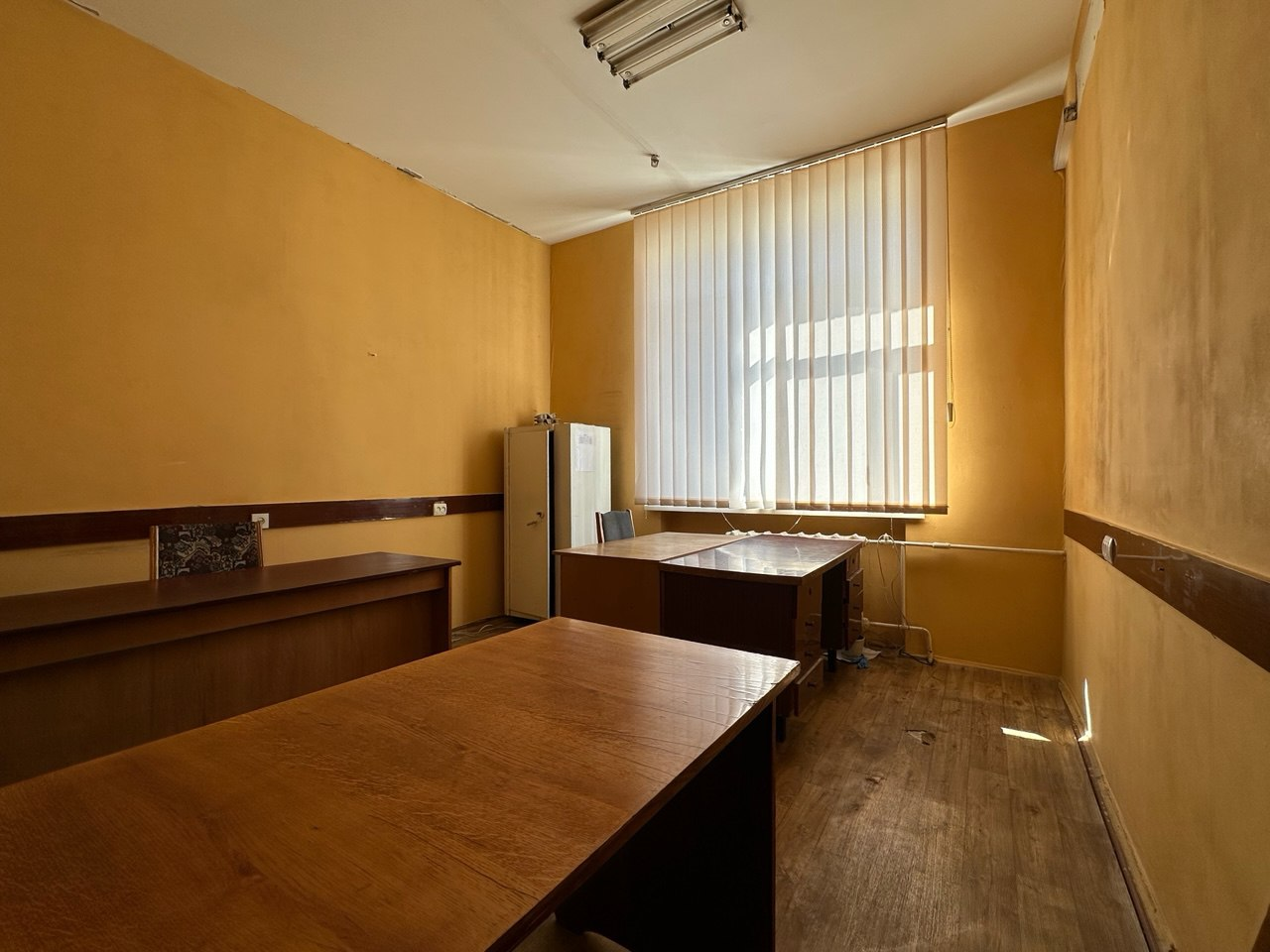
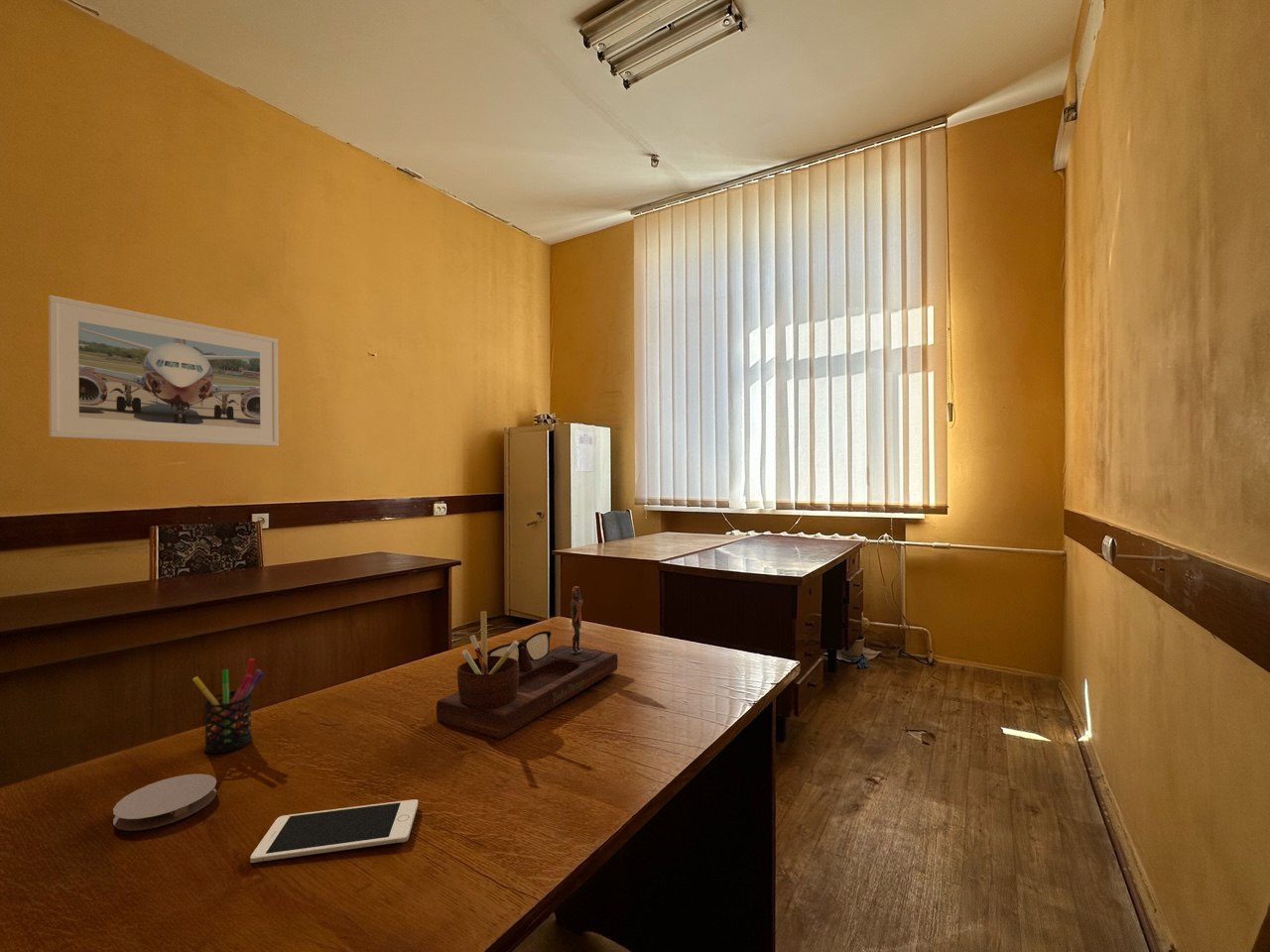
+ pen holder (230, 701)
+ desk organizer (531, 648)
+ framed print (179, 381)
+ coaster (167, 800)
+ cell phone (340, 828)
